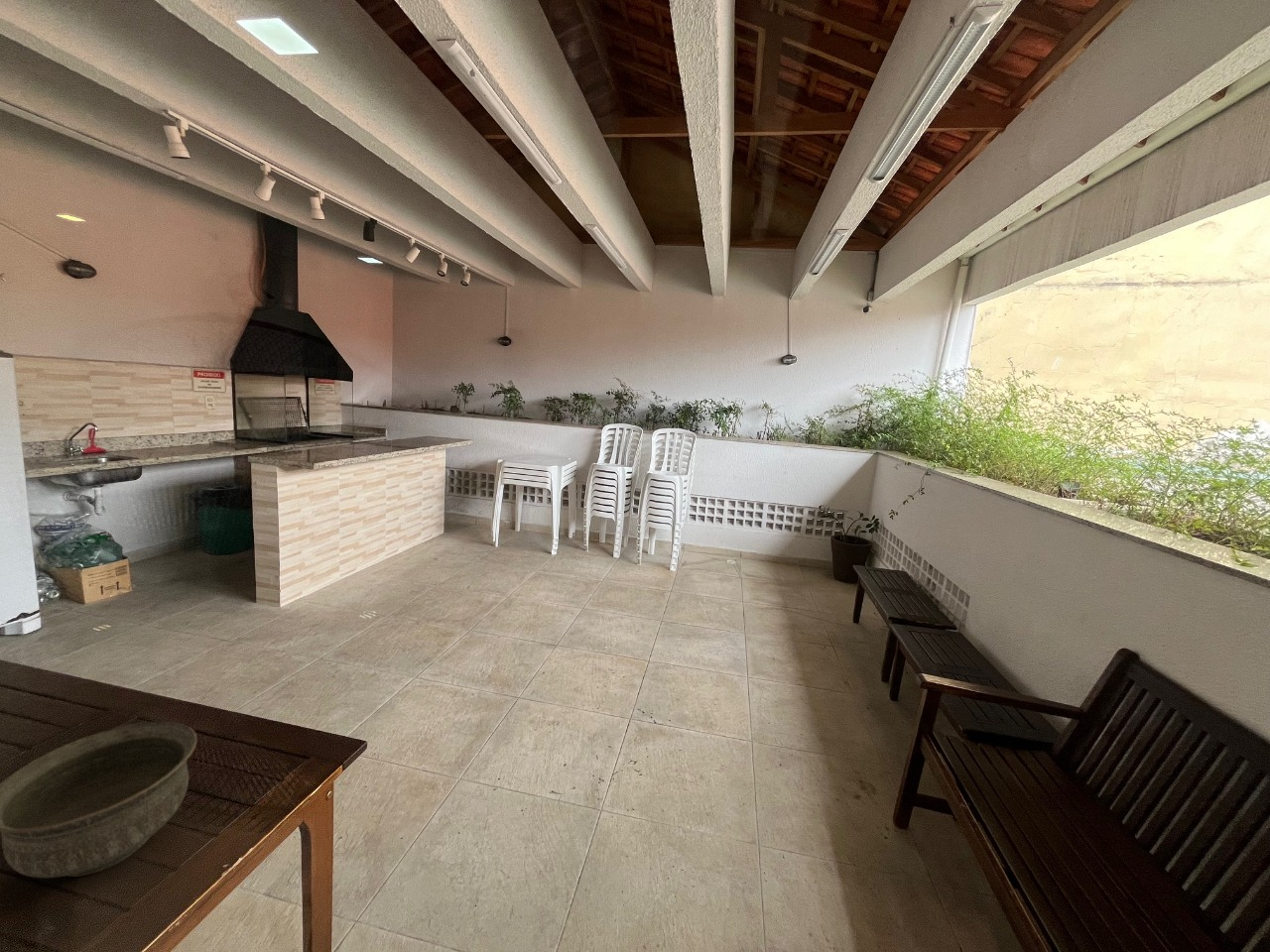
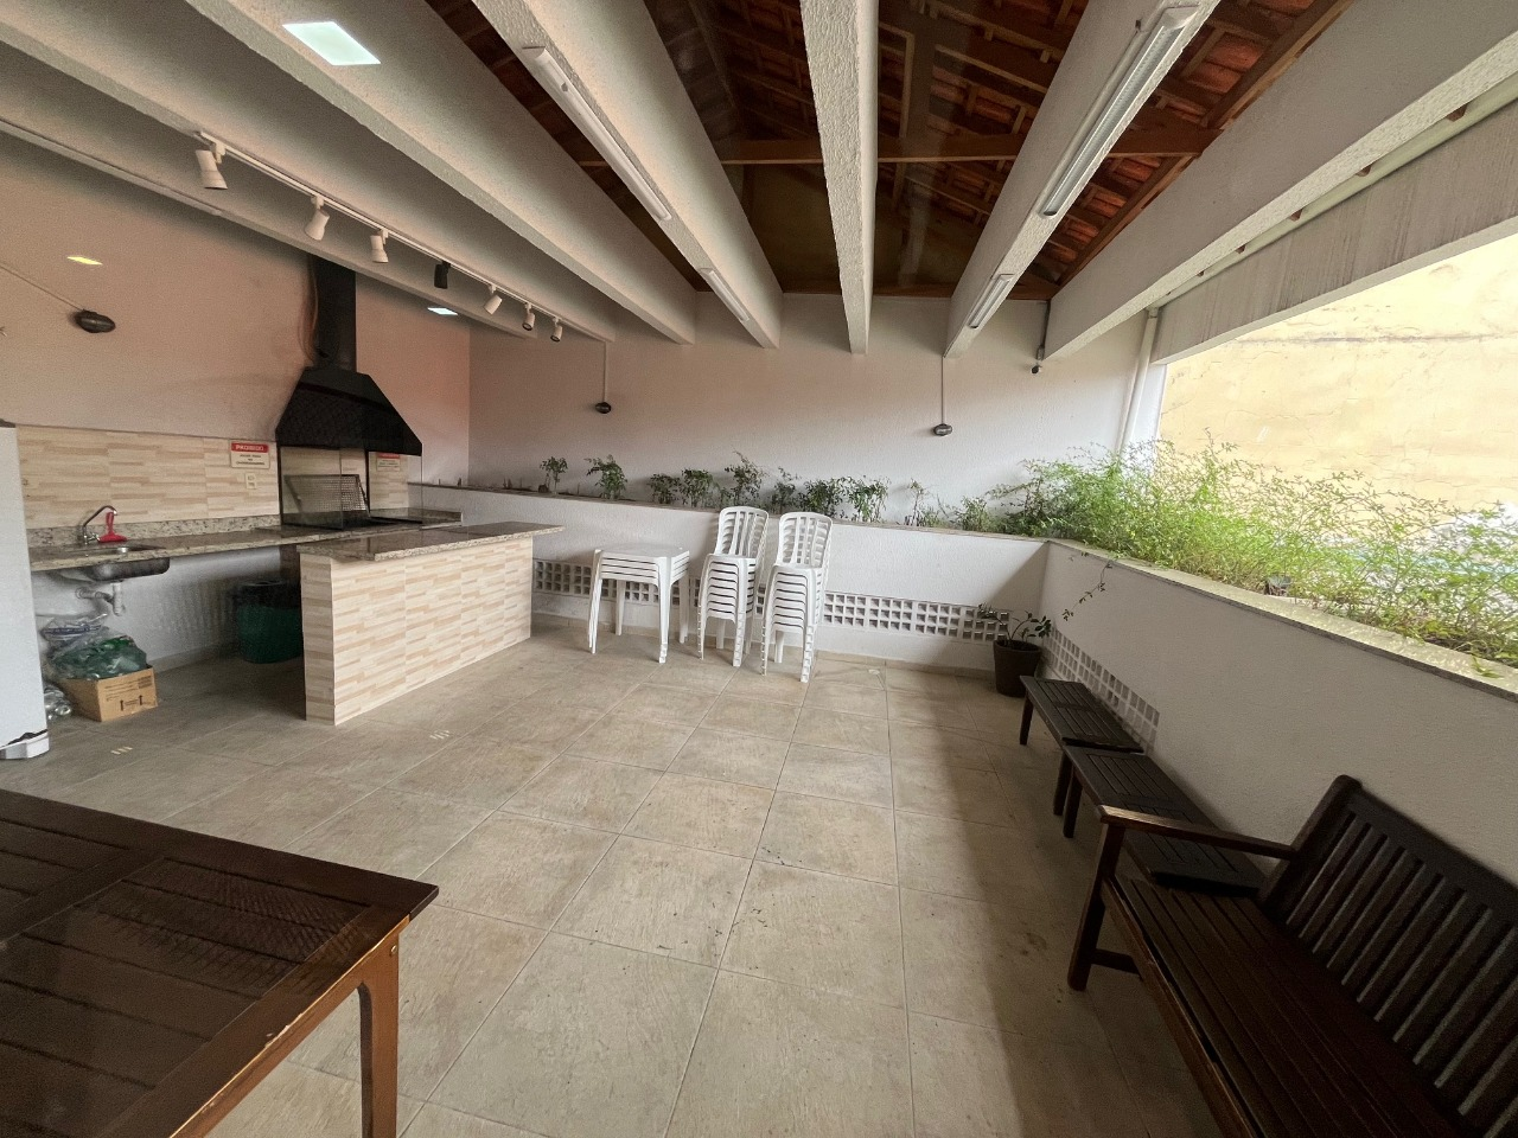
- bowl (103, 806)
